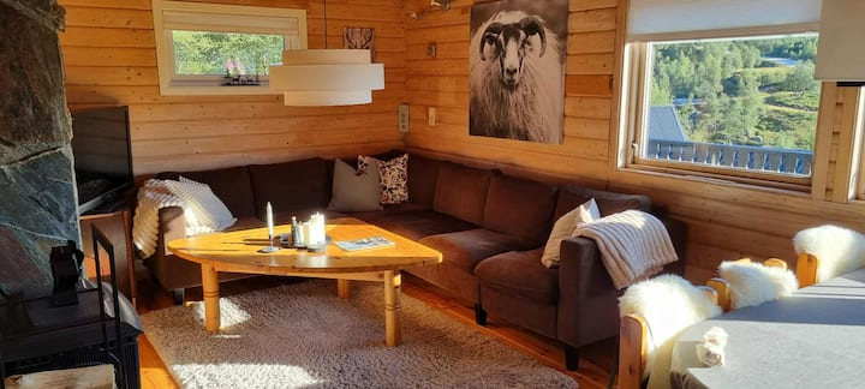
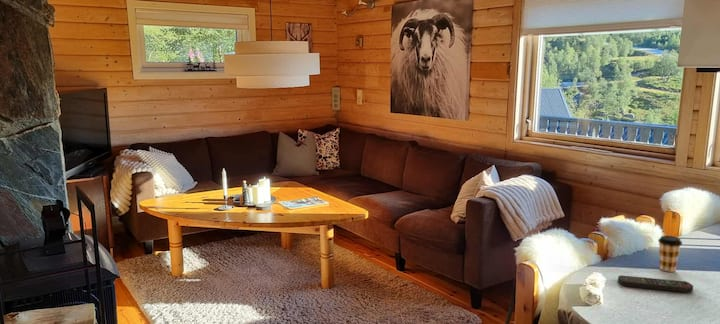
+ coffee cup (669, 253)
+ remote control (654, 283)
